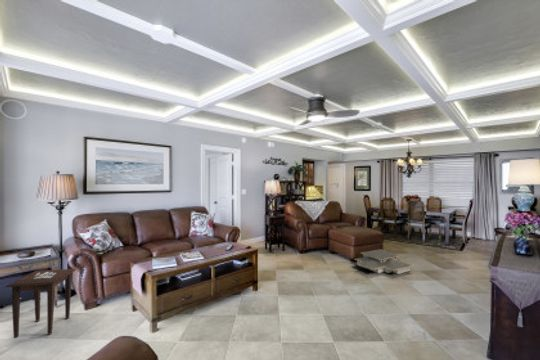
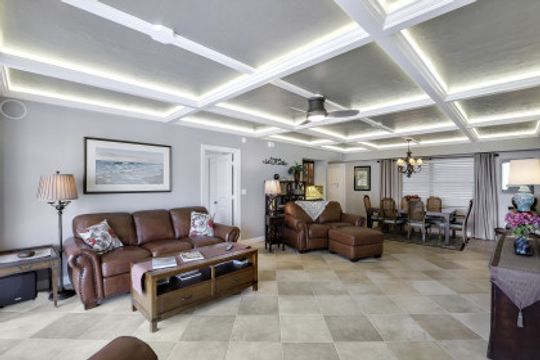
- architectural model (380, 260)
- side table (47, 300)
